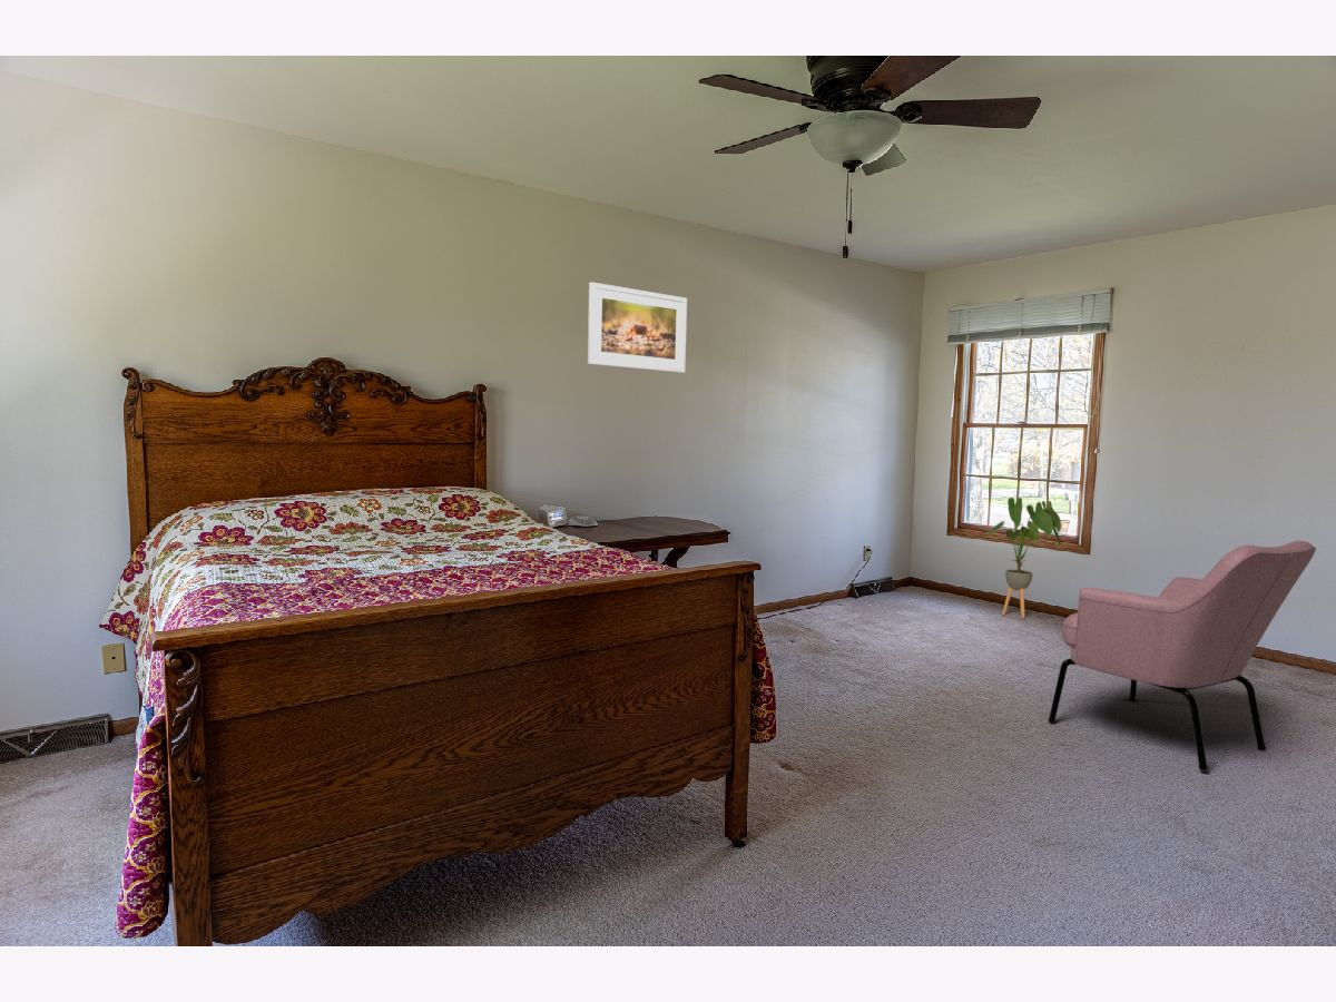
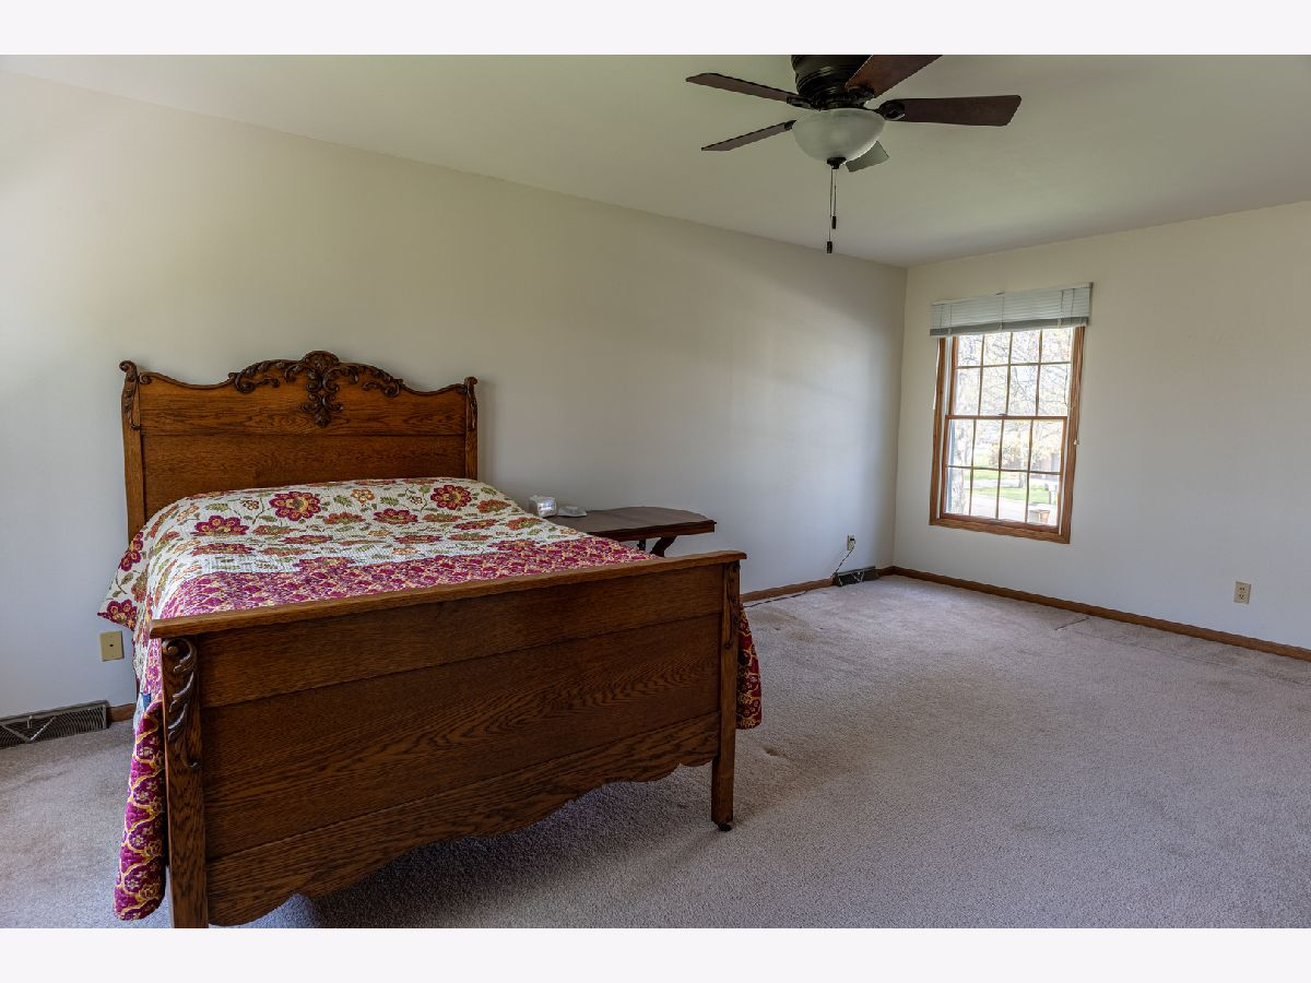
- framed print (639, 330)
- house plant (1024, 554)
- armchair (1176, 636)
